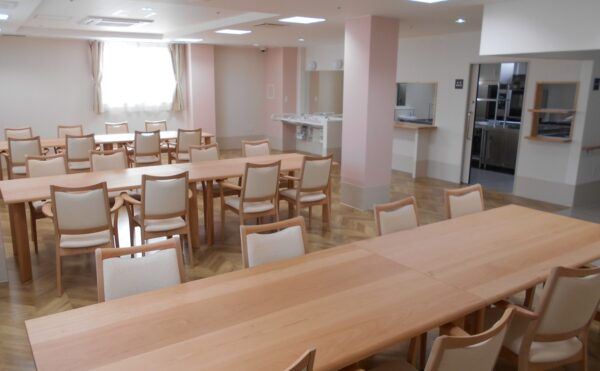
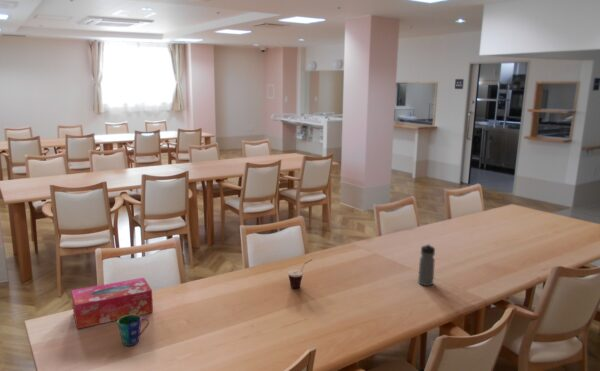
+ cup (133, 330)
+ tissue box (112, 301)
+ water bottle (426, 263)
+ cup (300, 273)
